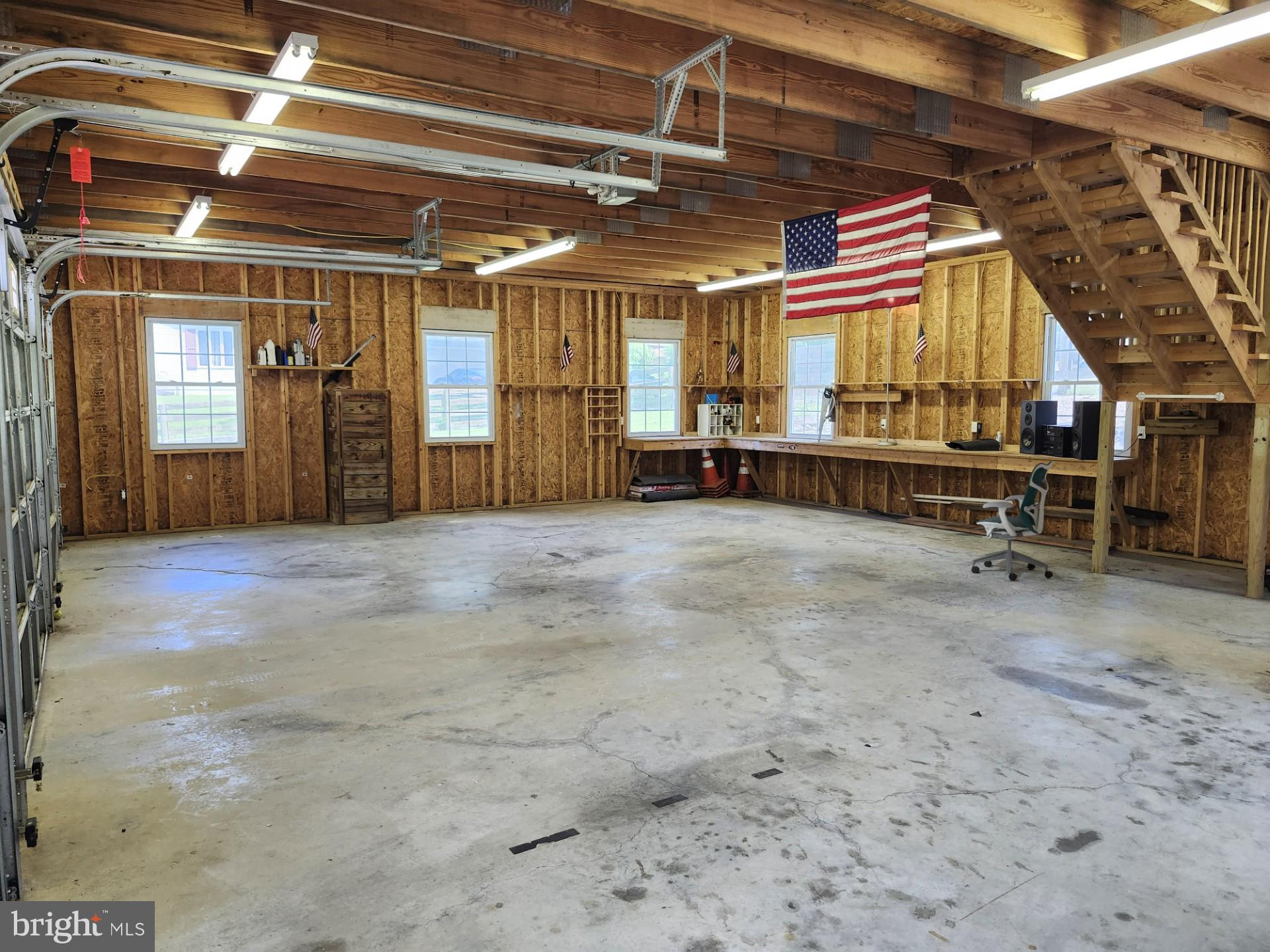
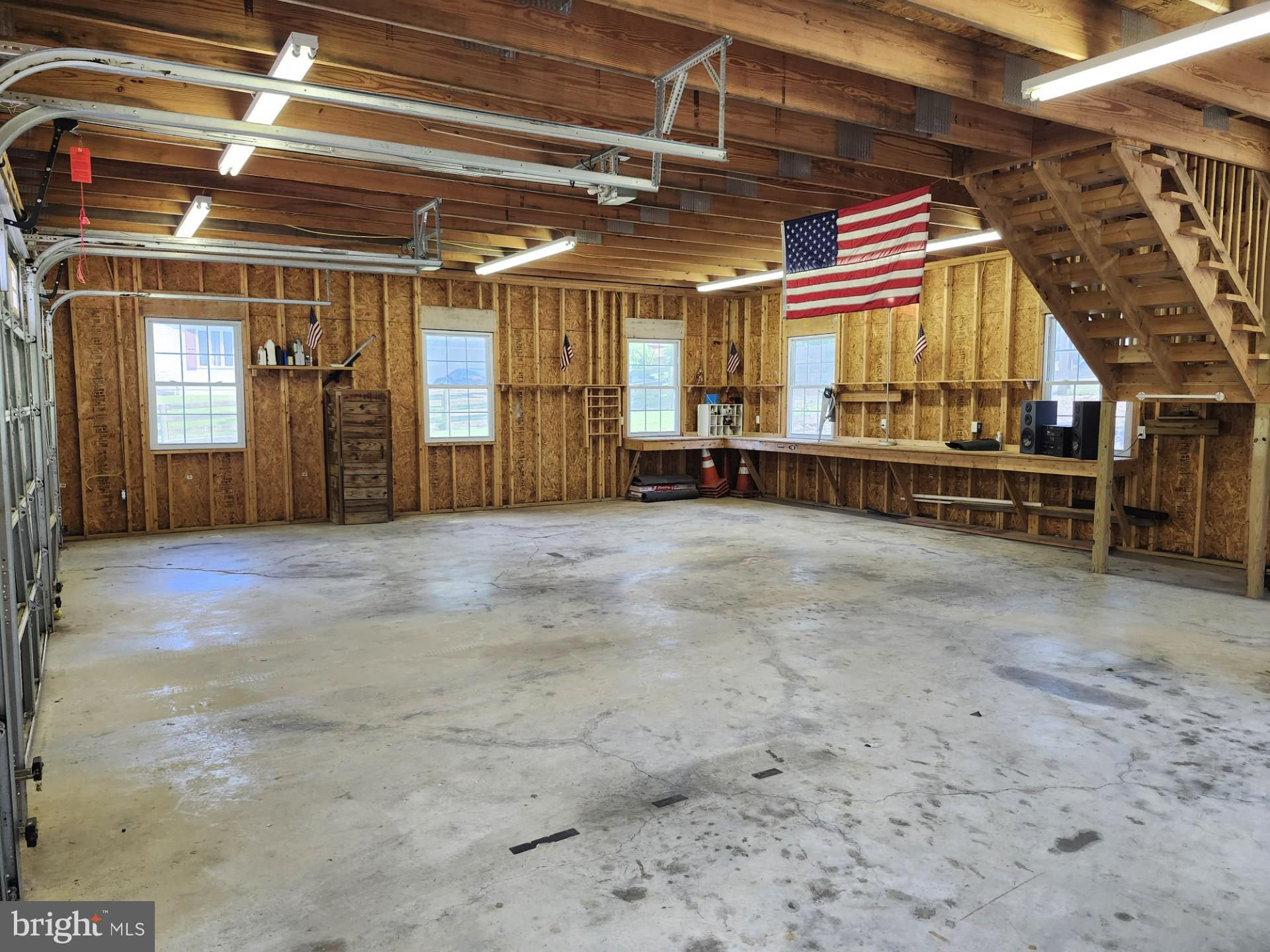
- office chair (1011, 517)
